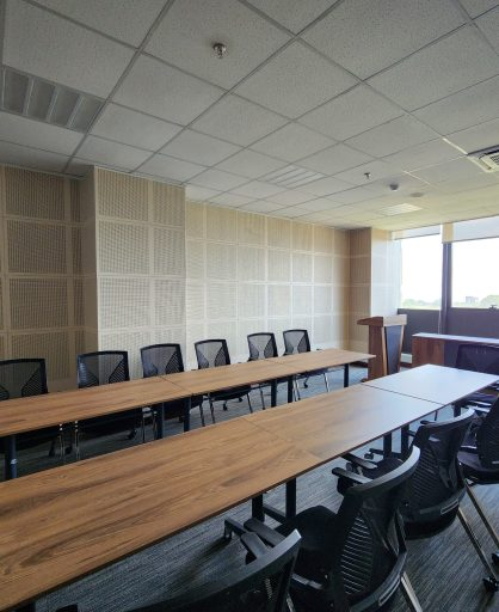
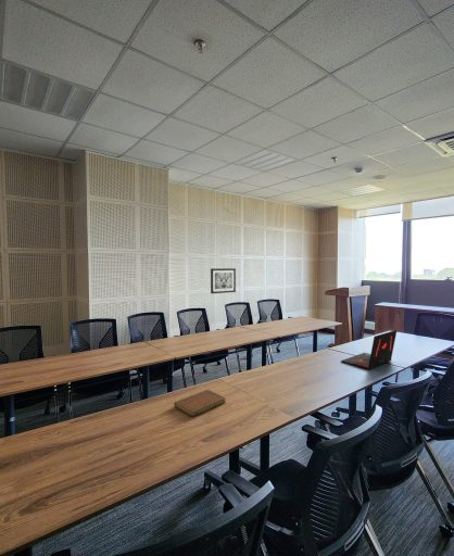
+ laptop (371, 348)
+ notebook (200, 402)
+ wall art (223, 280)
